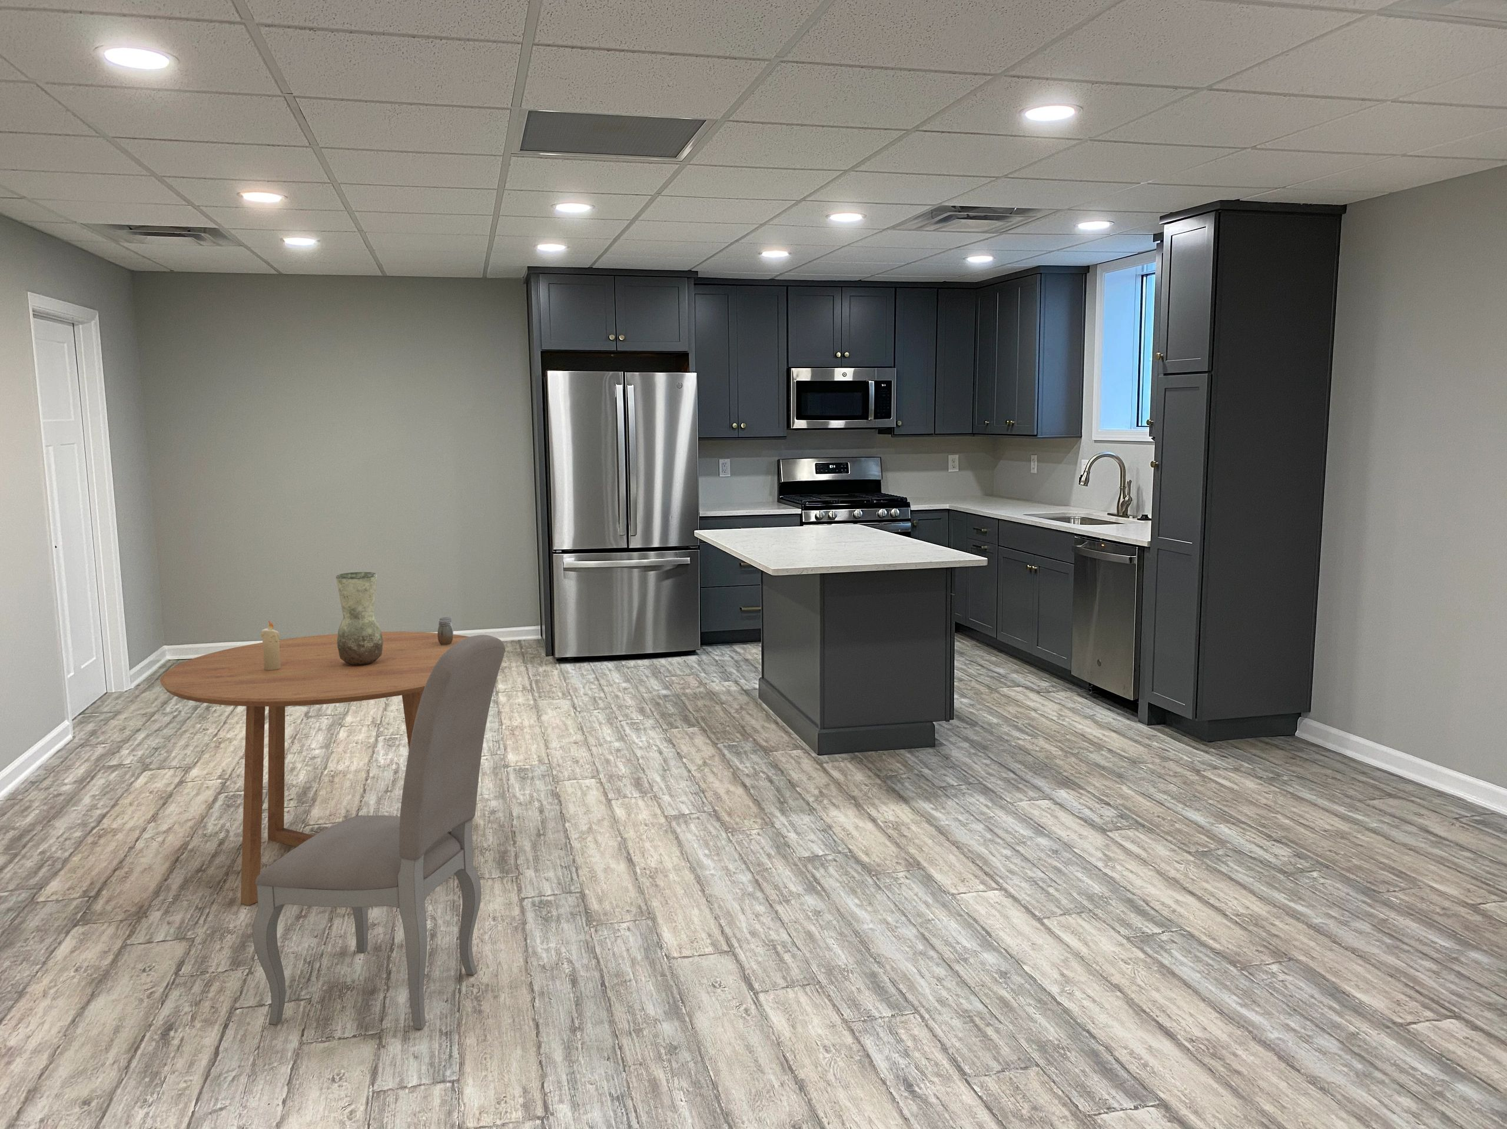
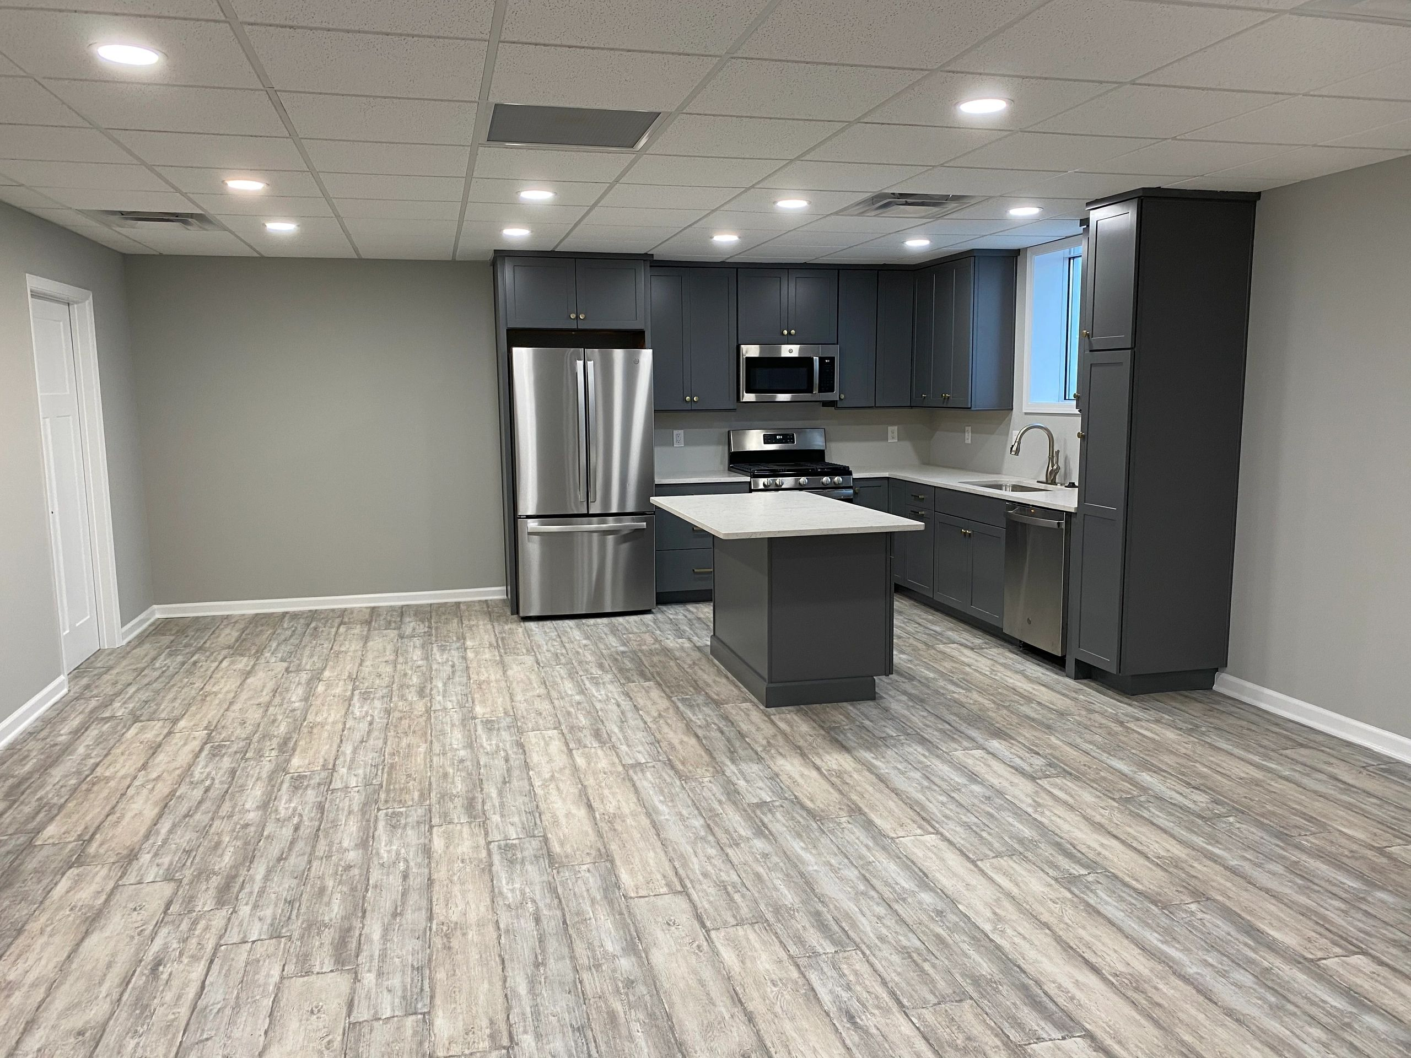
- salt and pepper shaker (445, 630)
- vase (358, 618)
- candle (271, 644)
- dining chair (379, 816)
- dining table (339, 703)
